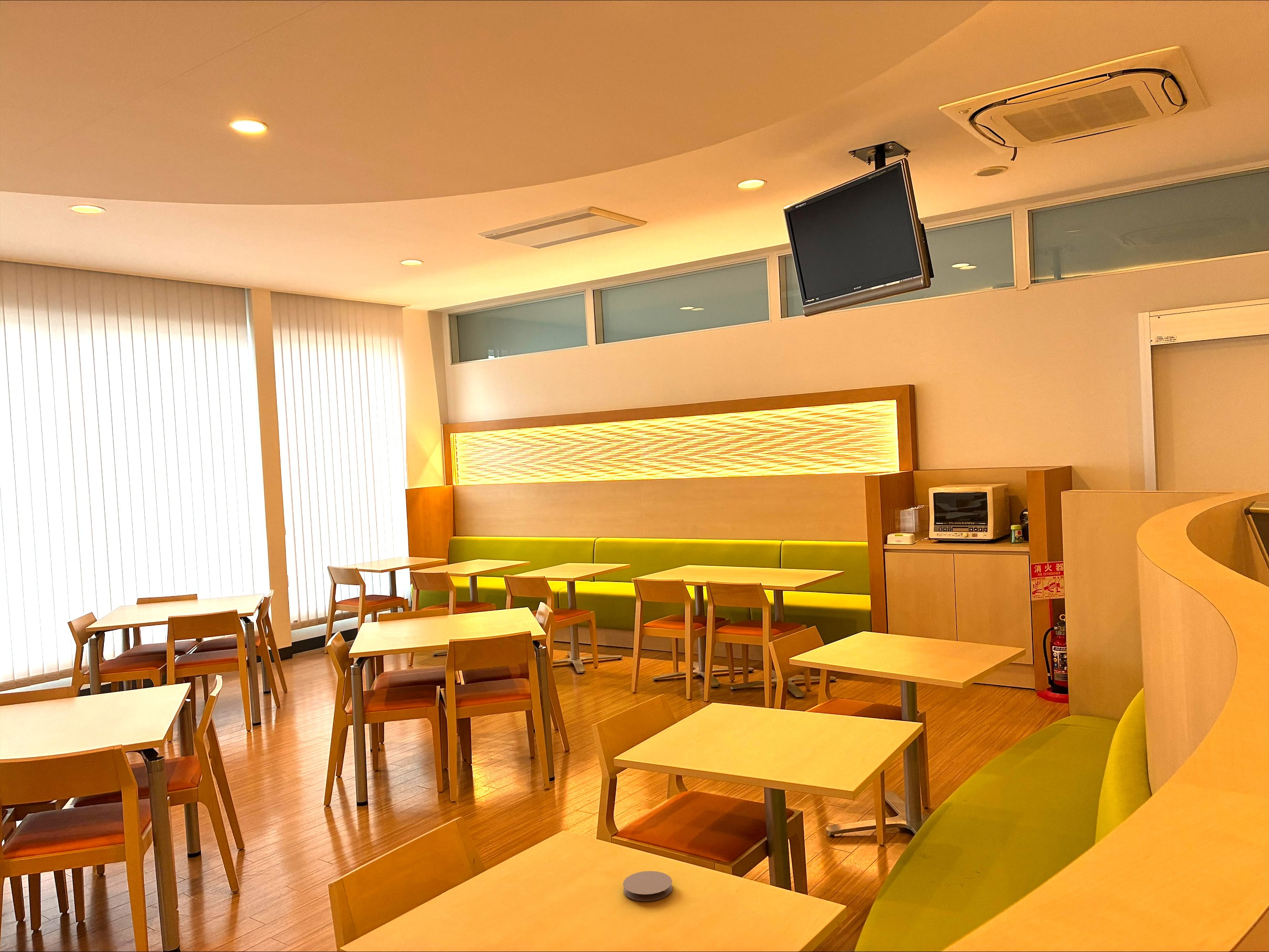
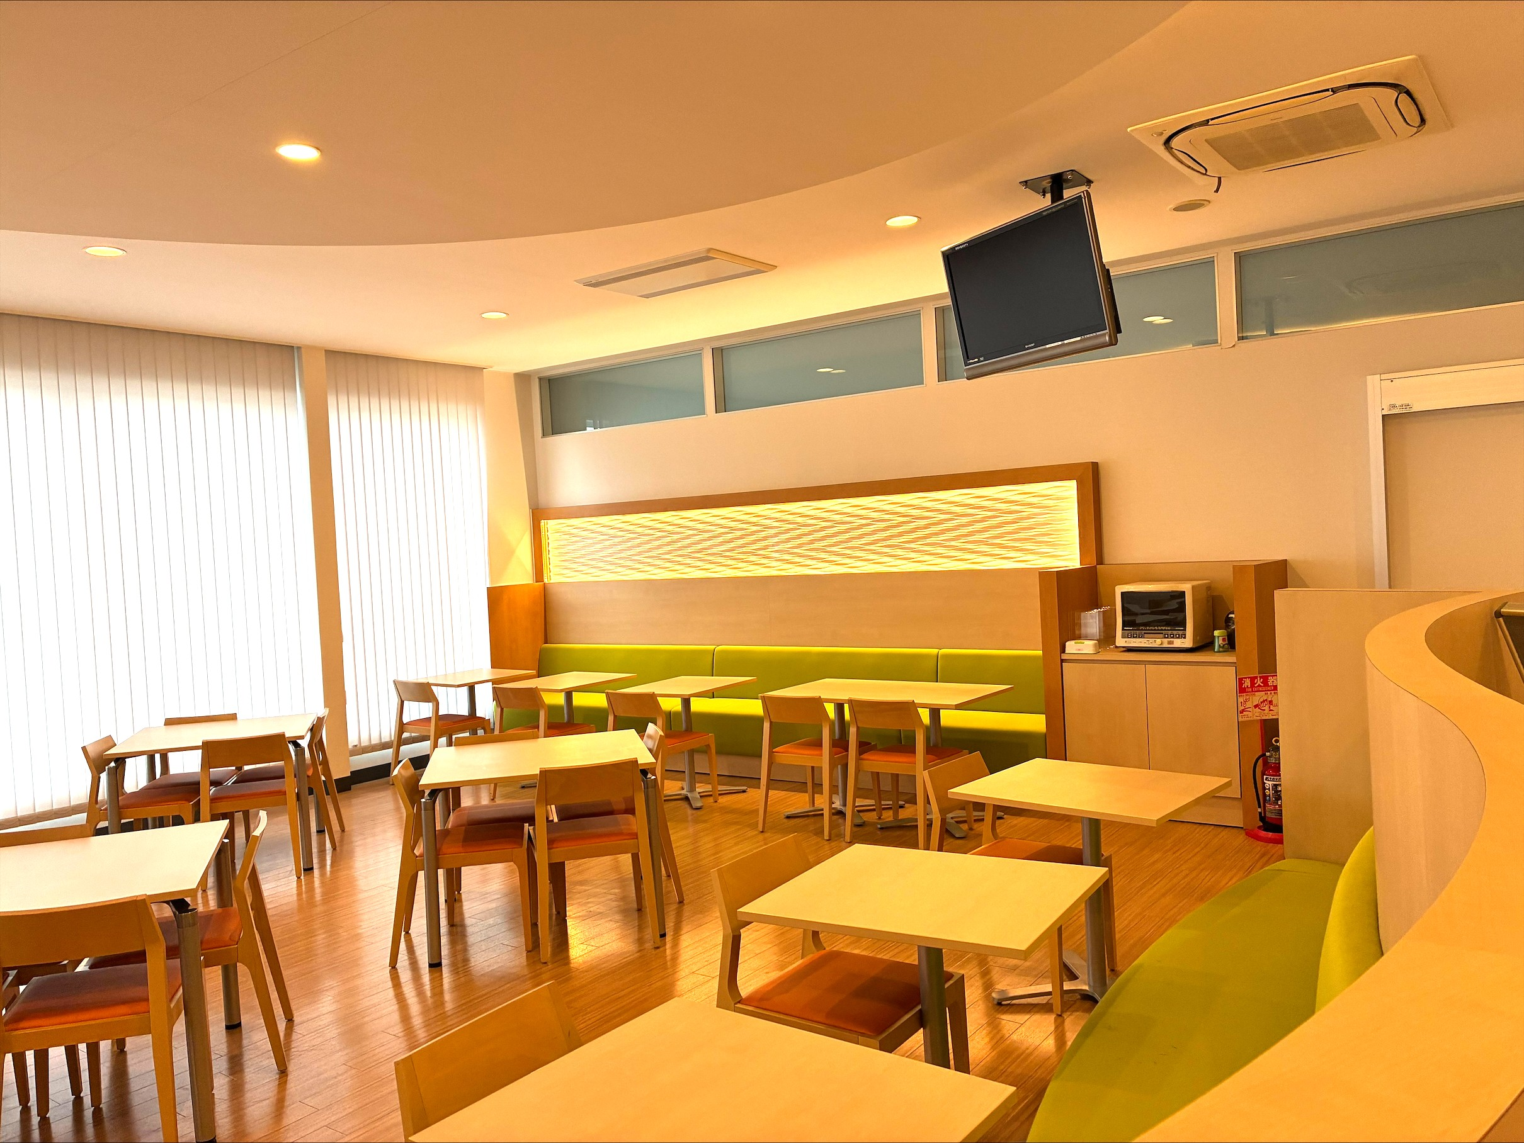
- coaster (648, 885)
